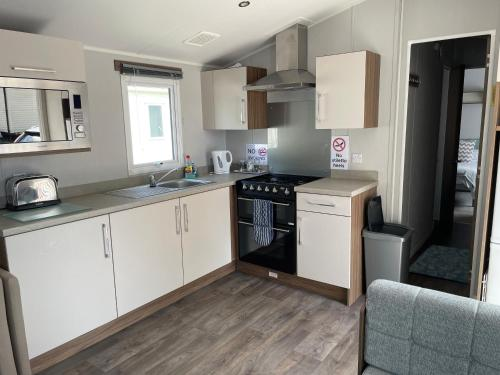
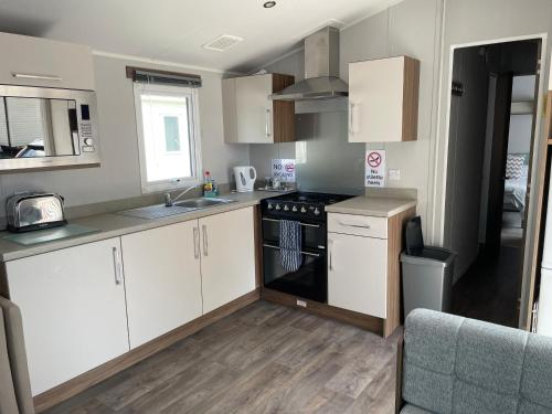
- rug (453, 259)
